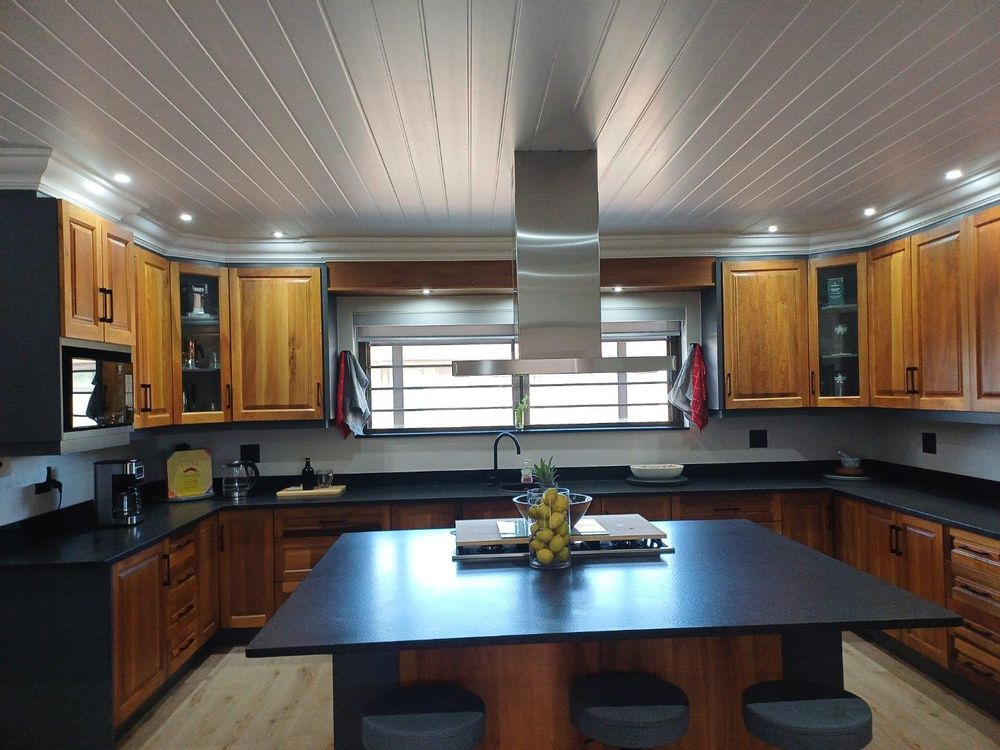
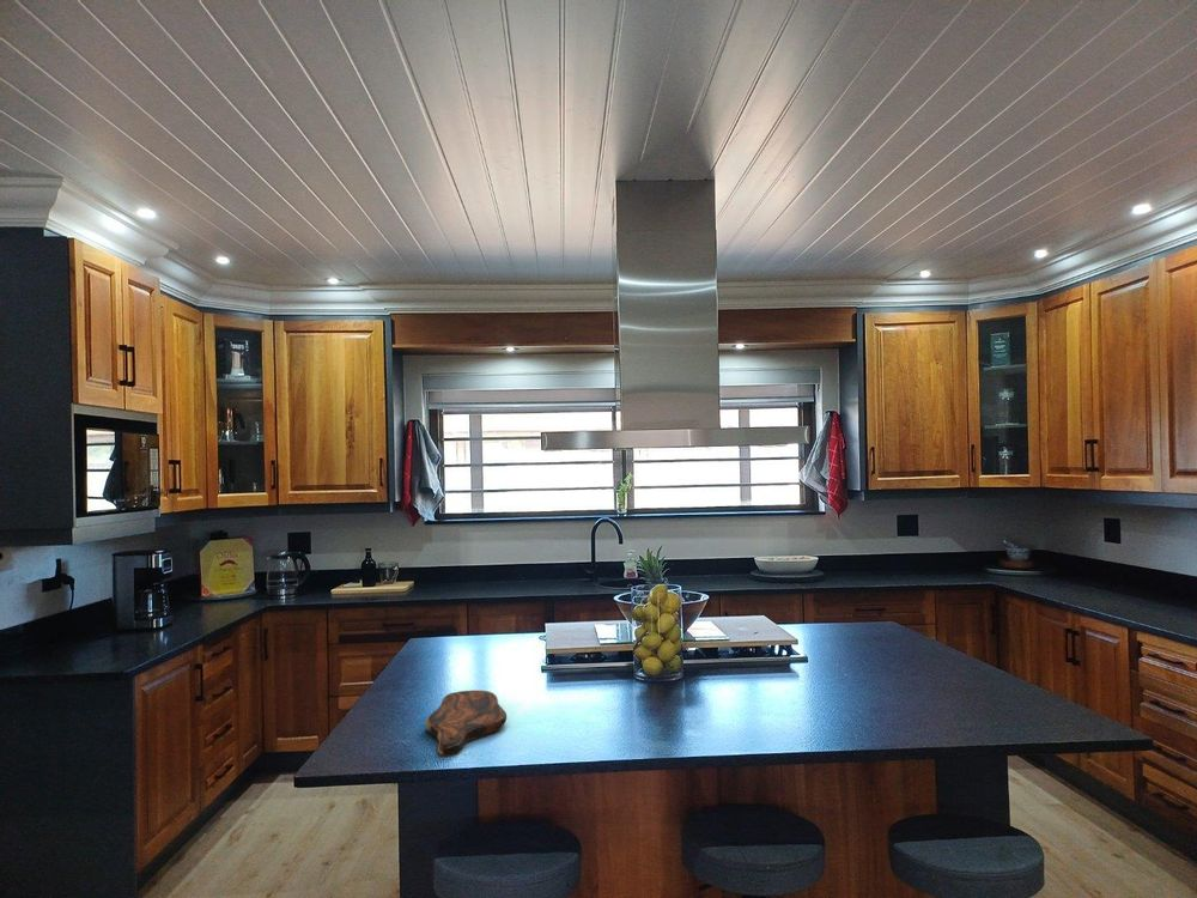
+ cutting board (467, 718)
